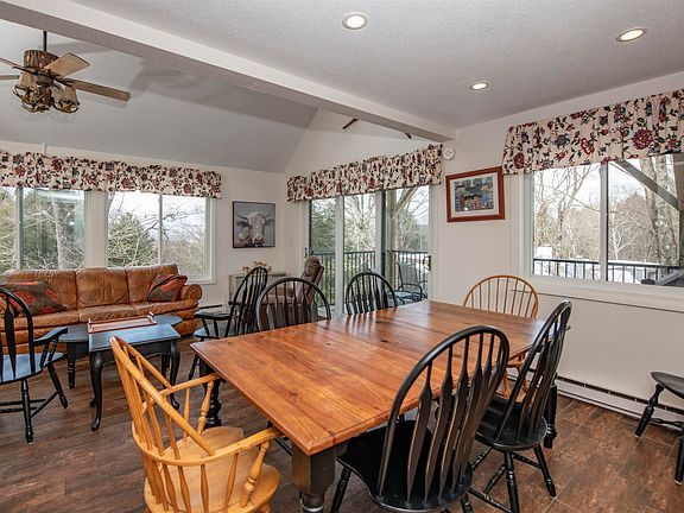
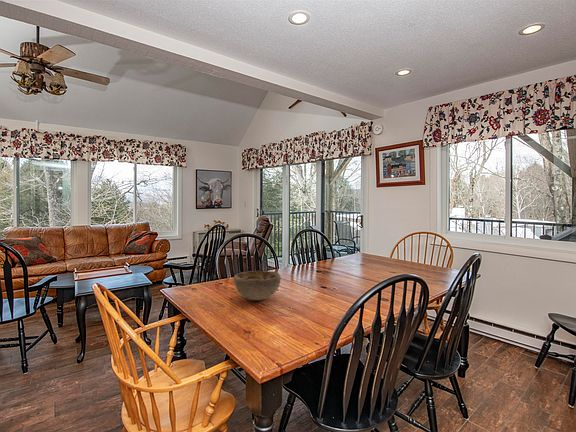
+ decorative bowl (257, 286)
